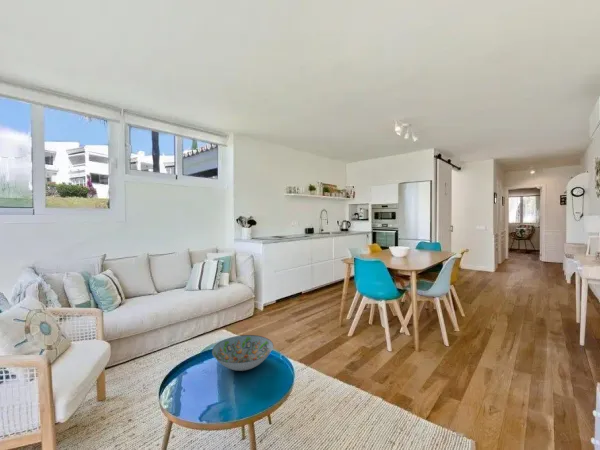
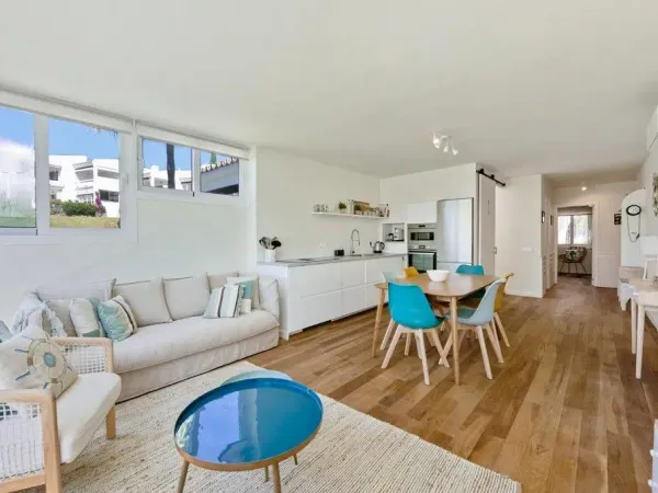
- decorative bowl (243, 356)
